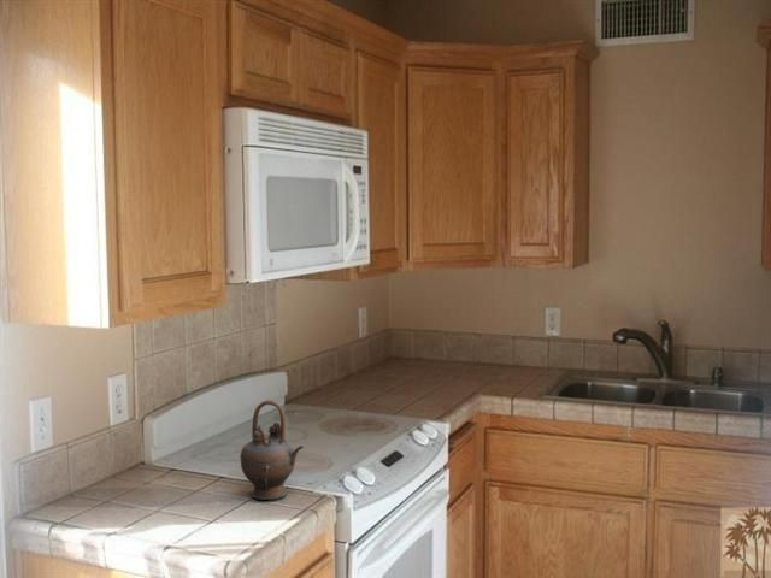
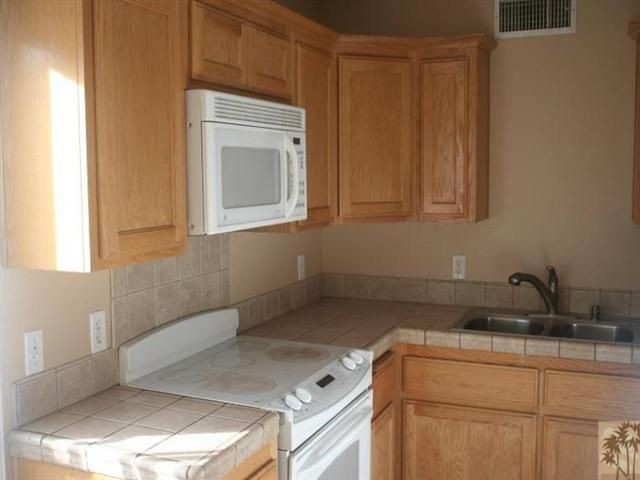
- teapot (272, 449)
